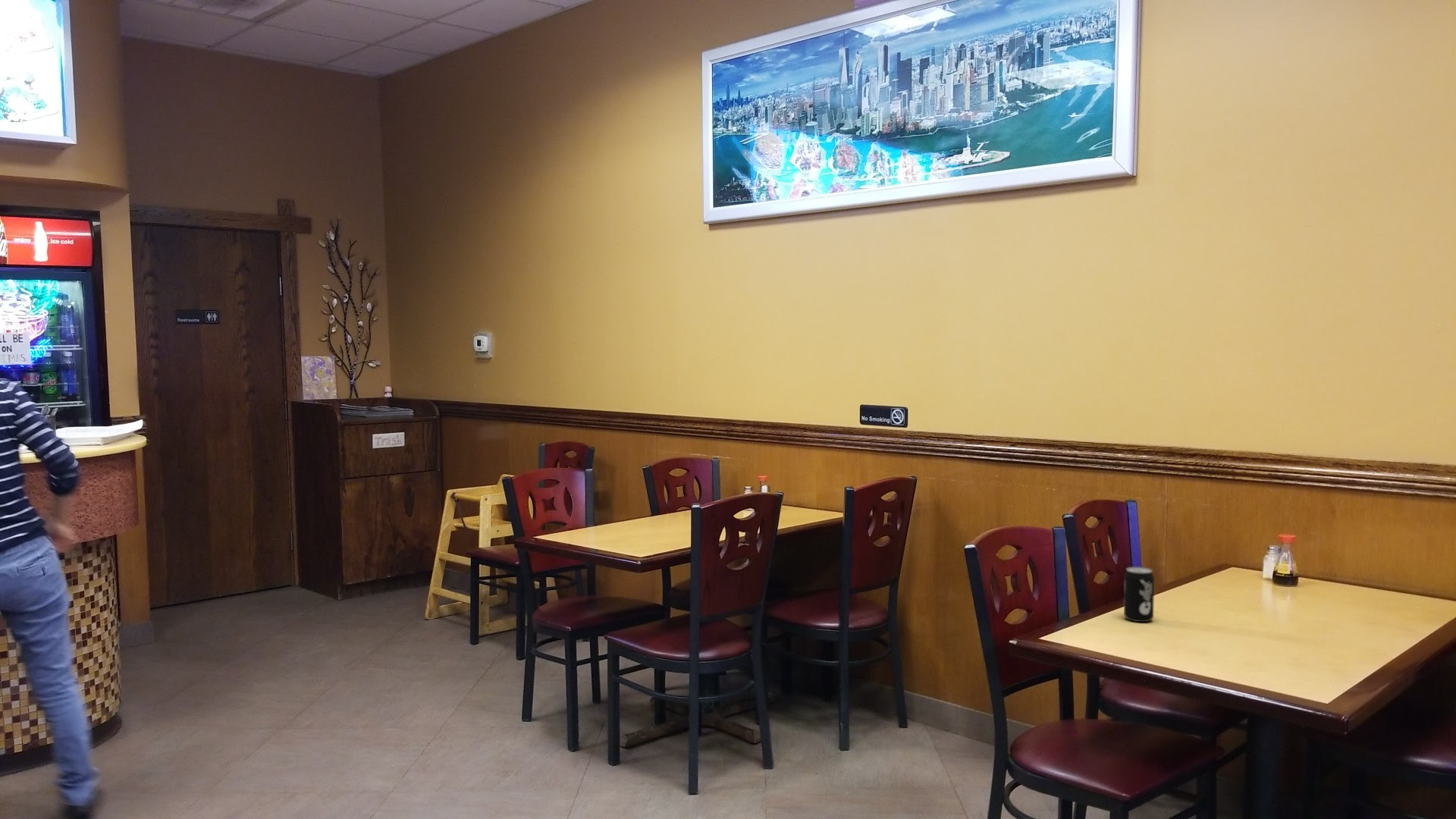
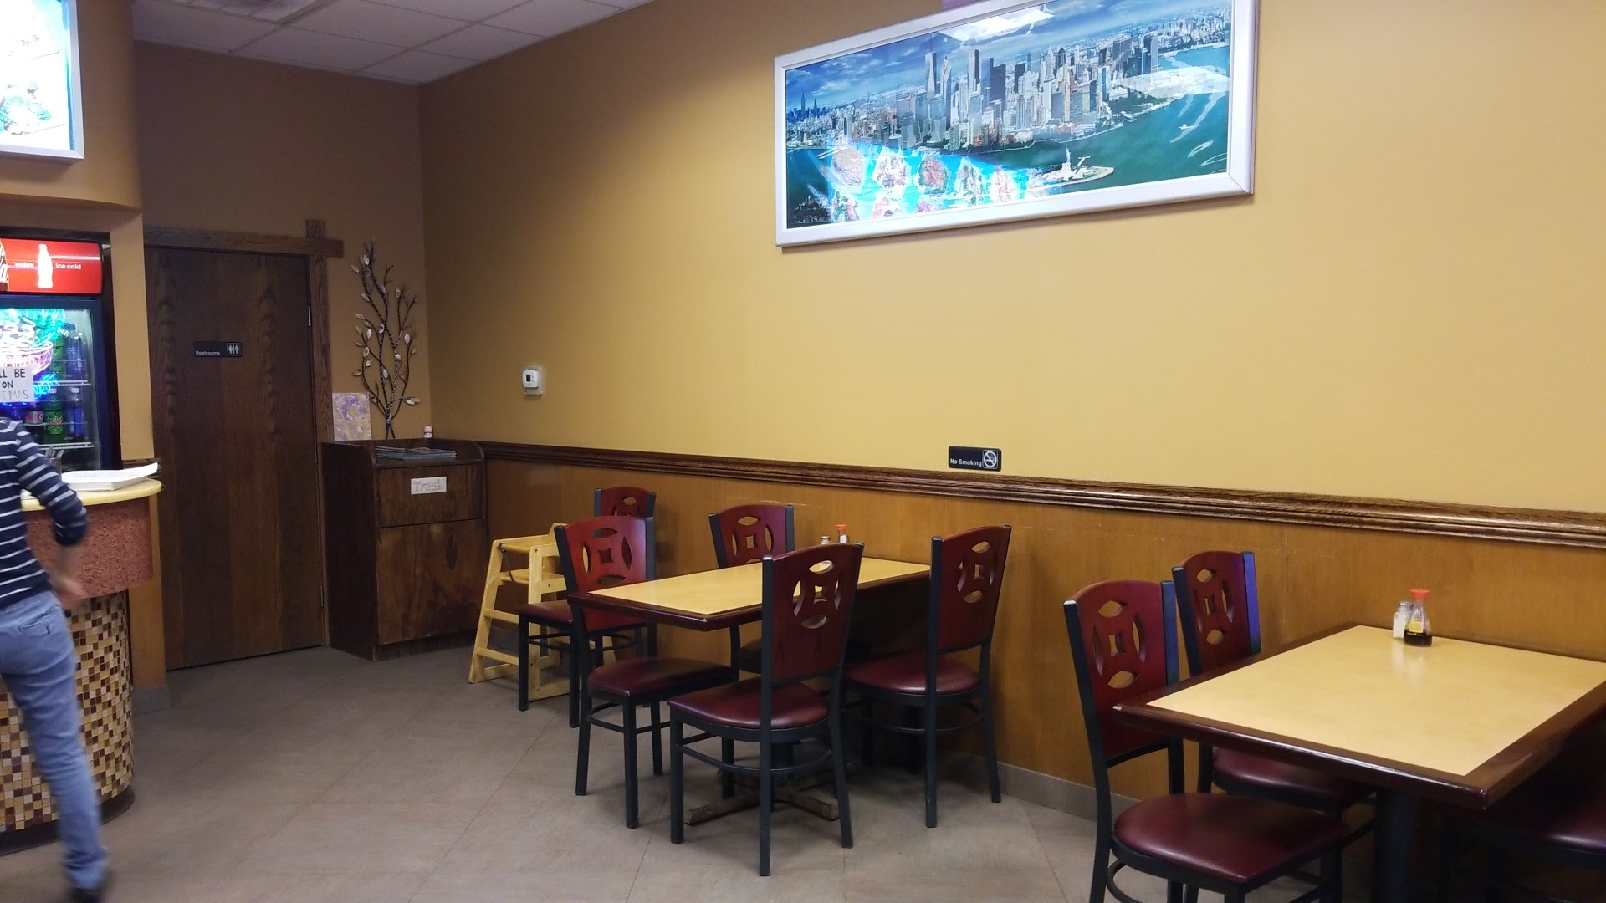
- beverage can (1138, 594)
